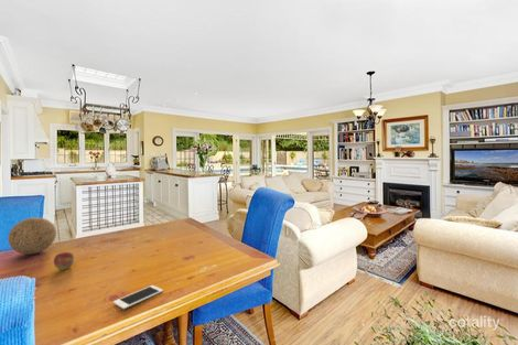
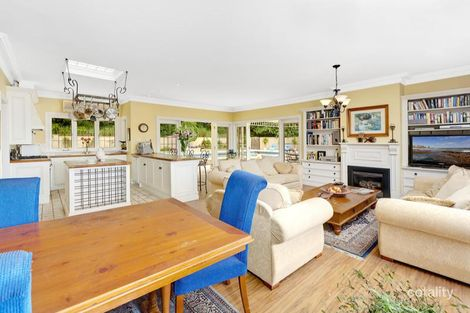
- cell phone (139, 295)
- fruit (64, 260)
- decorative ball (33, 235)
